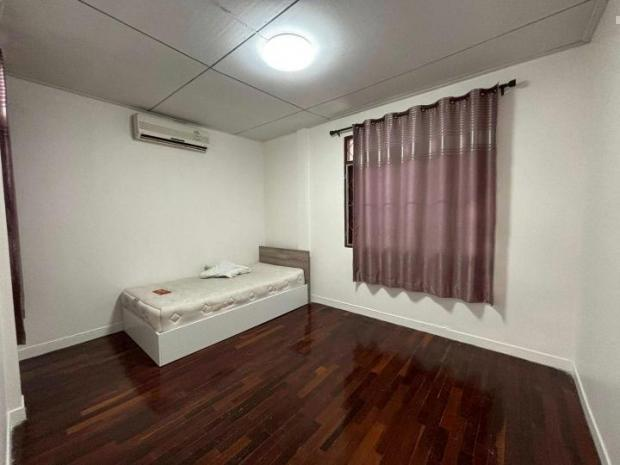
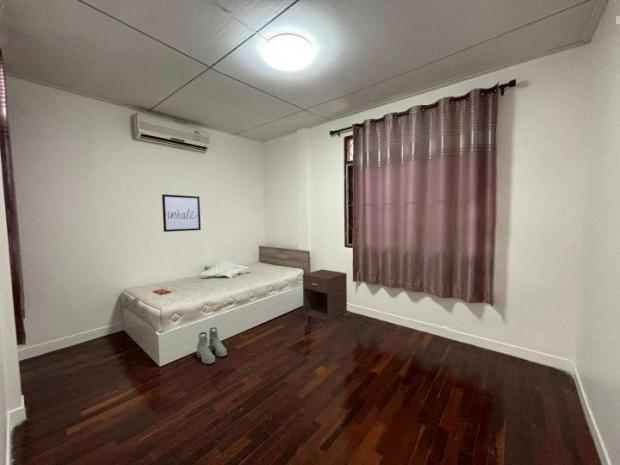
+ nightstand (324, 293)
+ wall art (182, 213)
+ boots (211, 344)
